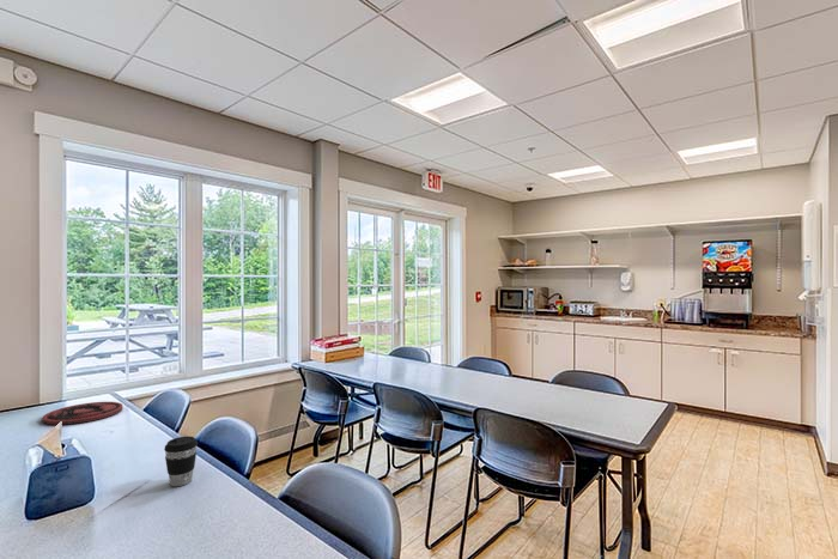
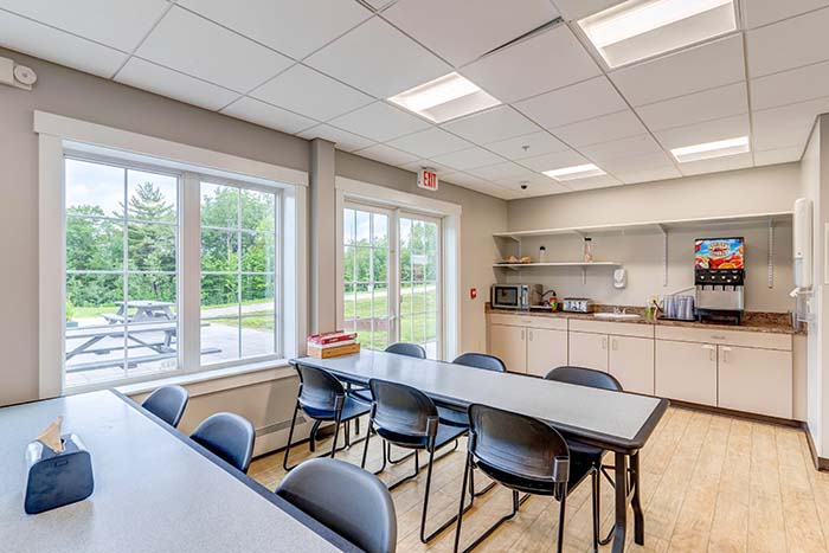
- plate (84, 412)
- coffee cup (181, 461)
